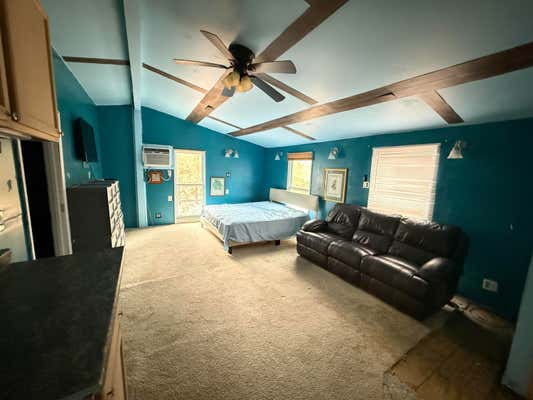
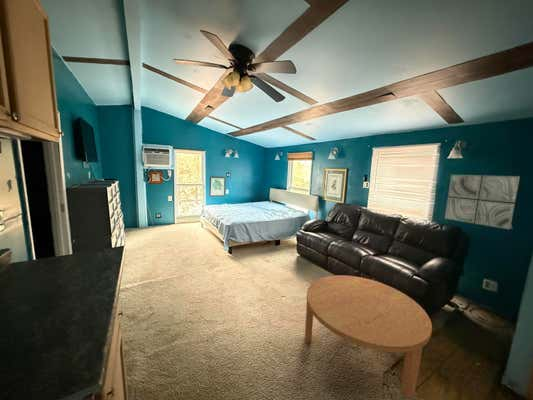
+ coffee table (360, 324)
+ wall art (477, 200)
